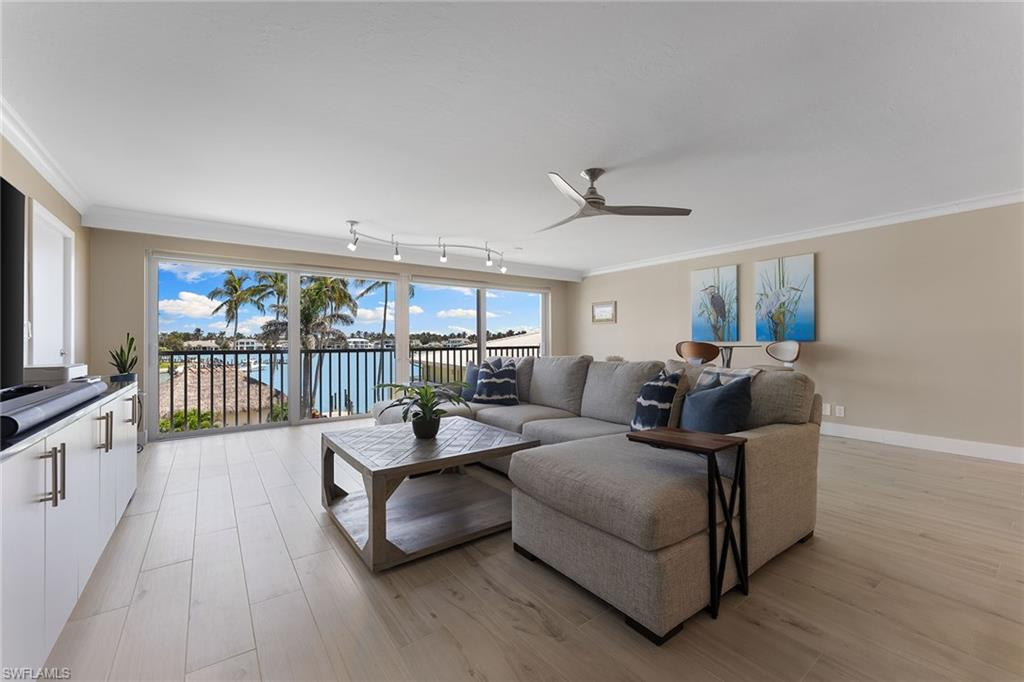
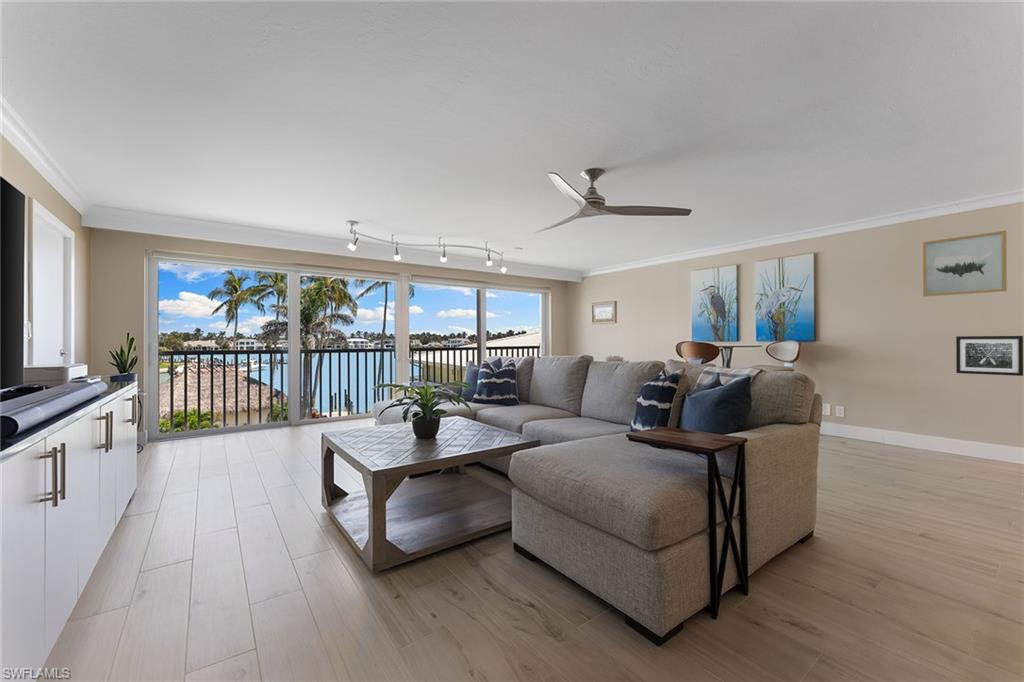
+ wall art (988, 355)
+ wall art (962, 265)
